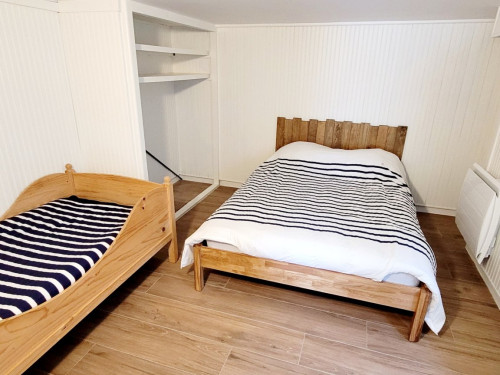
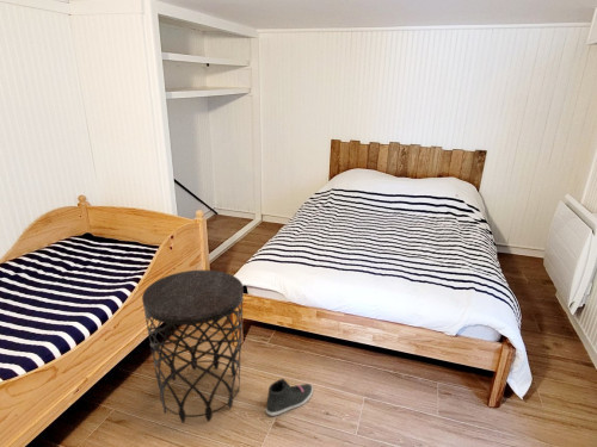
+ sneaker (290, 390)
+ side table (197, 343)
